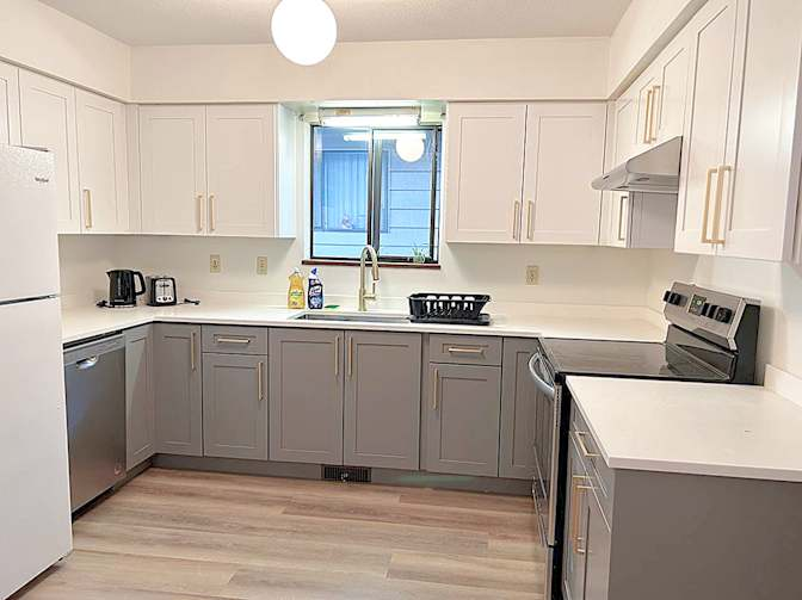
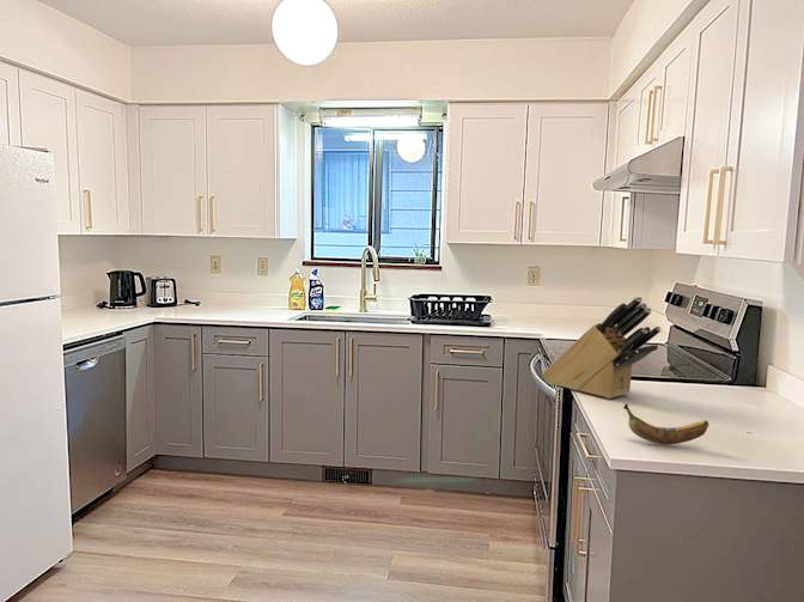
+ banana (664, 427)
+ knife block (598, 342)
